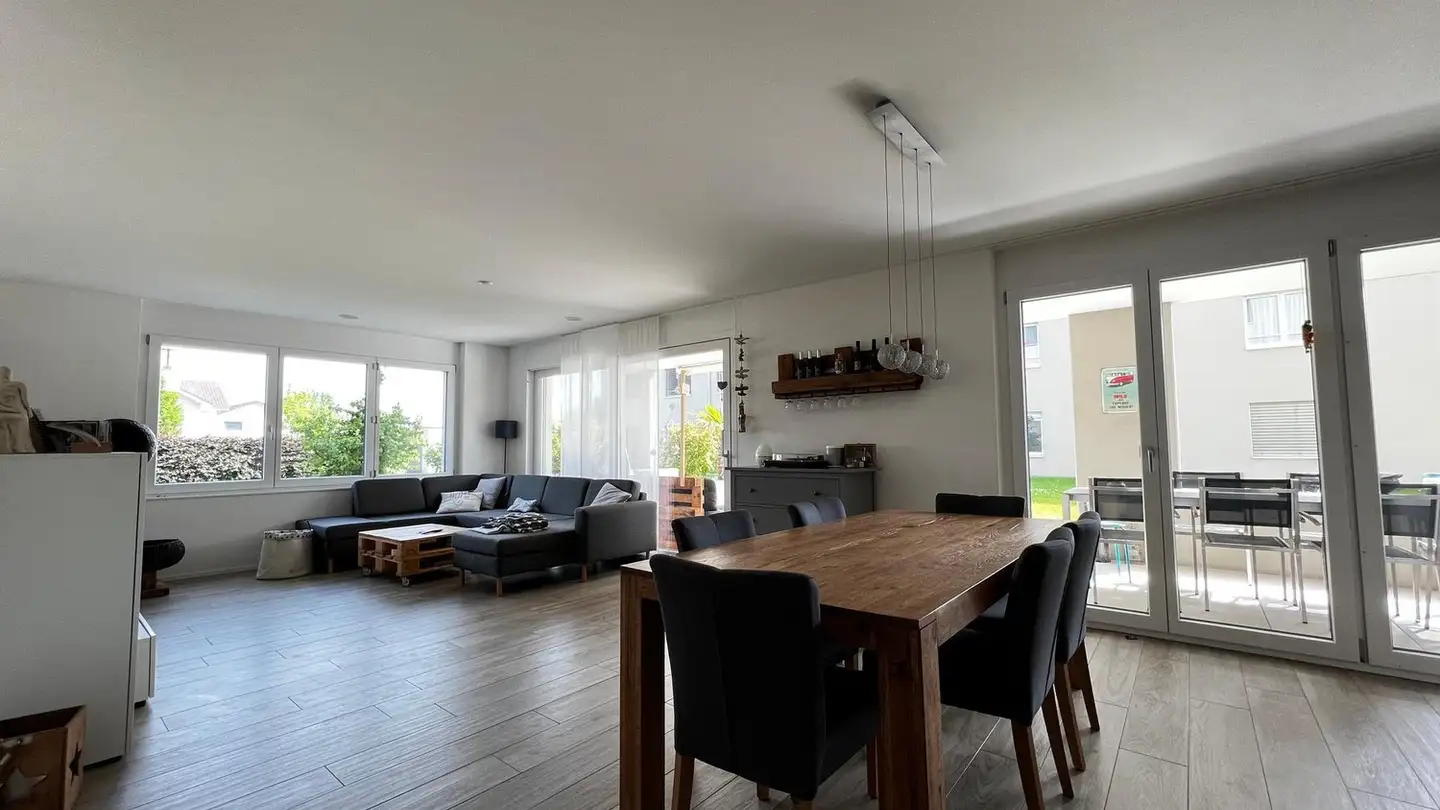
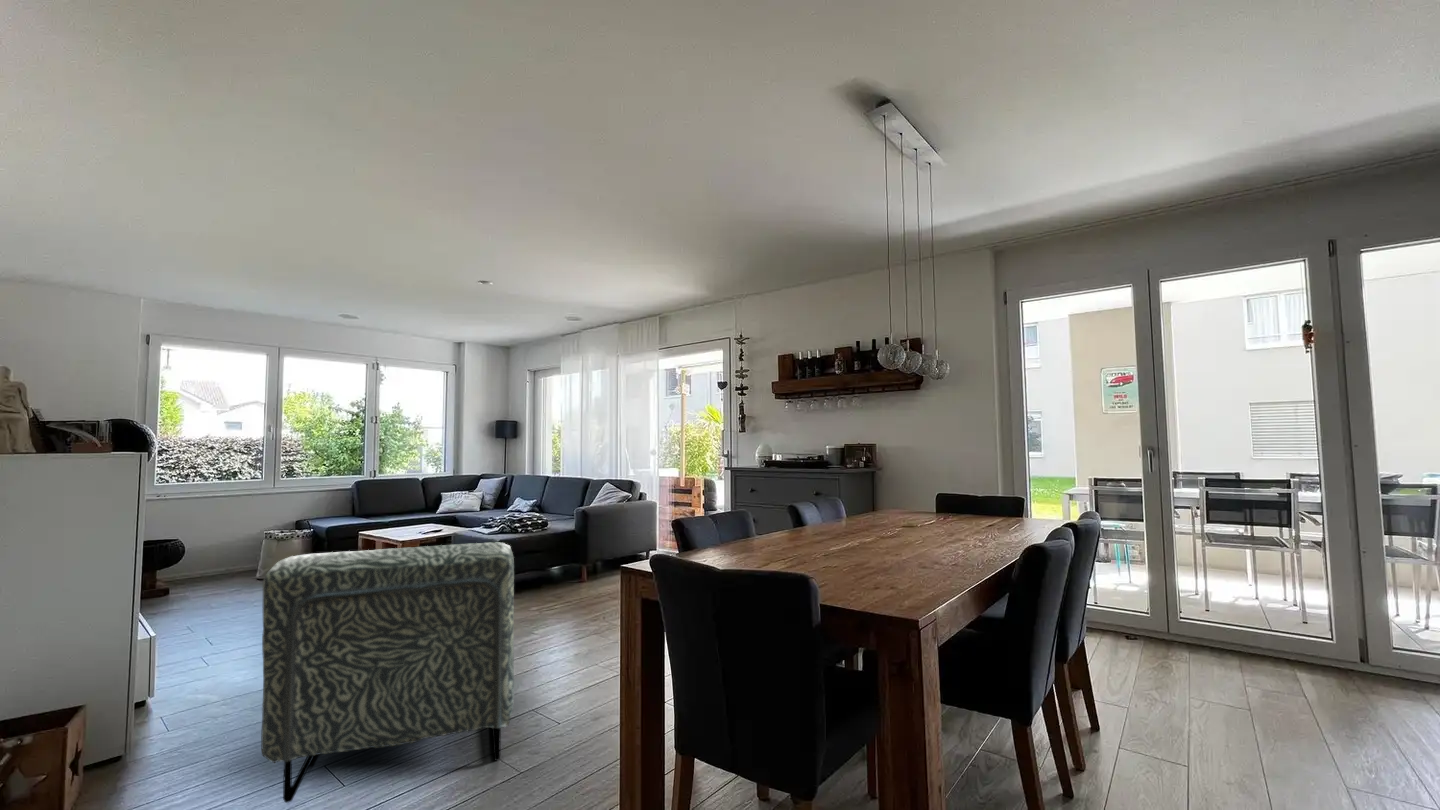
+ armchair (406, 631)
